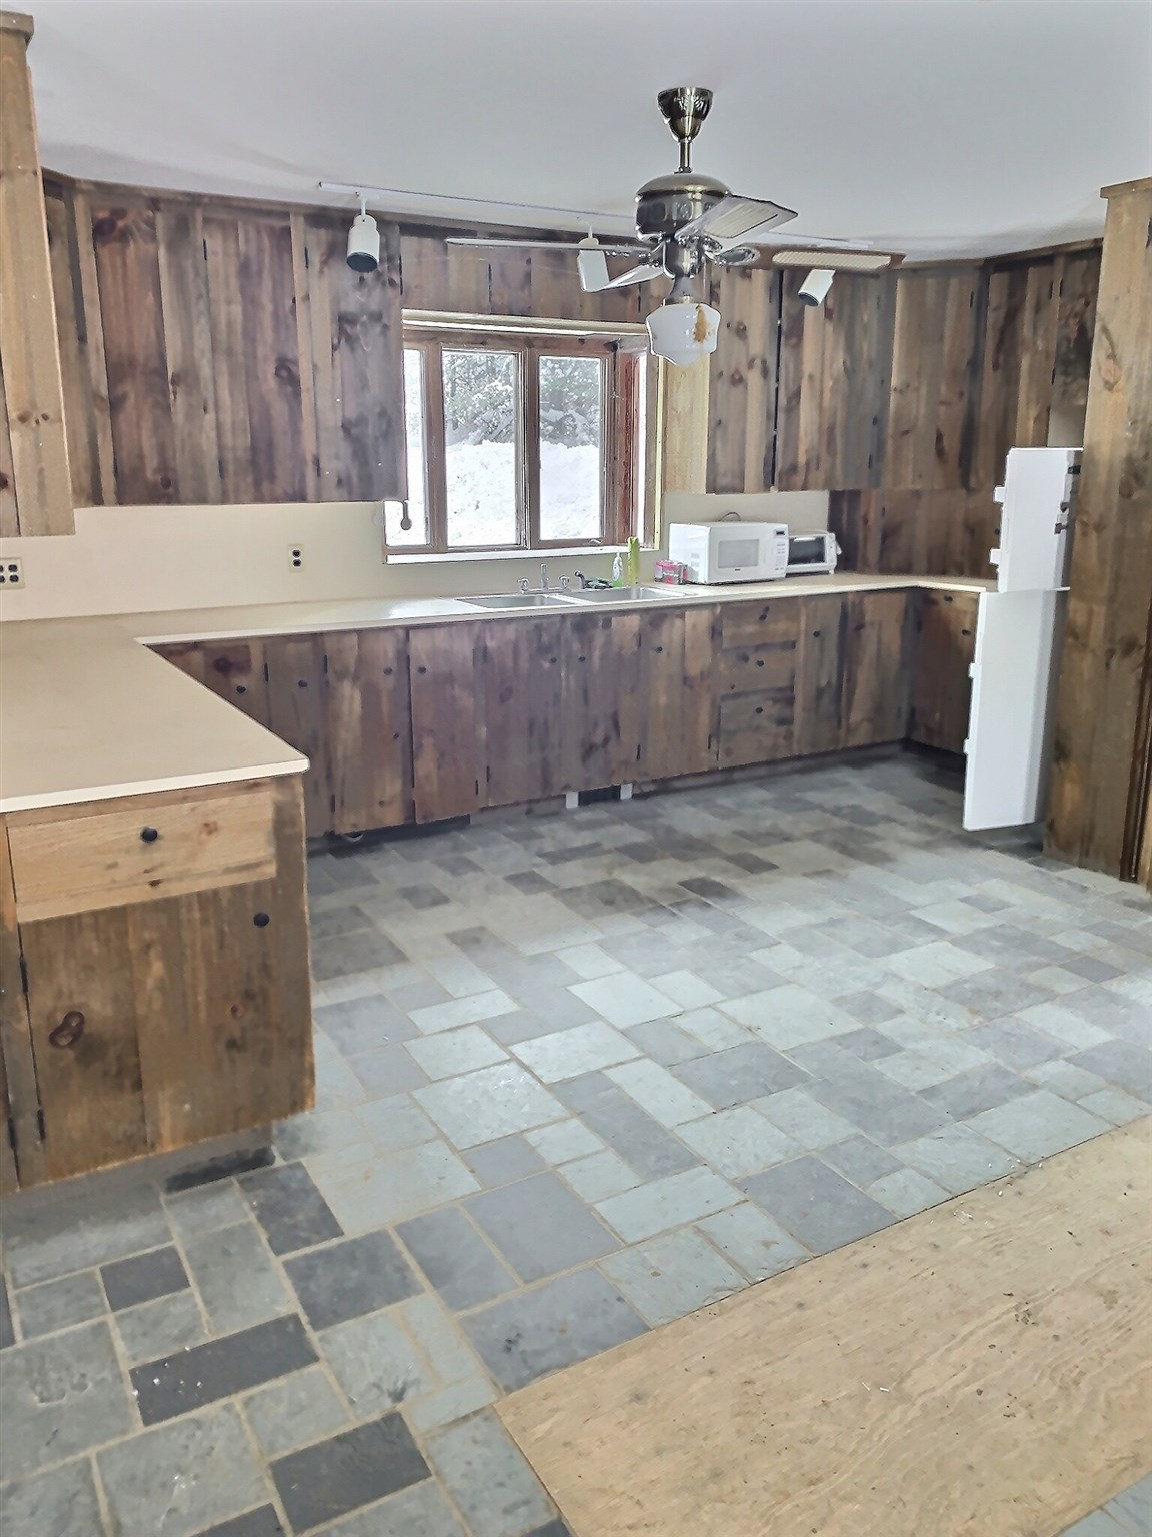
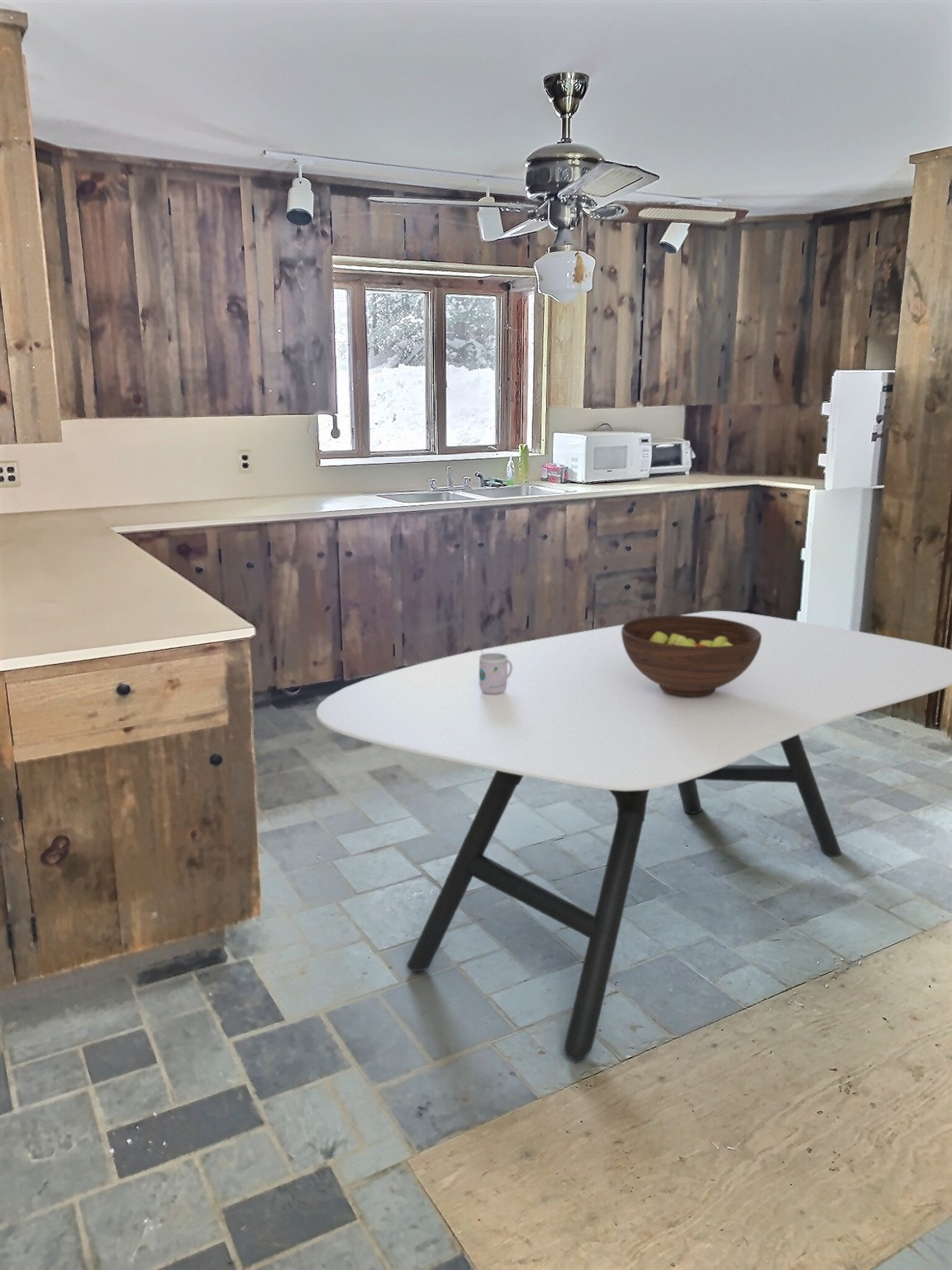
+ mug (496, 667)
+ fruit bowl (688, 660)
+ dining table (659, 787)
